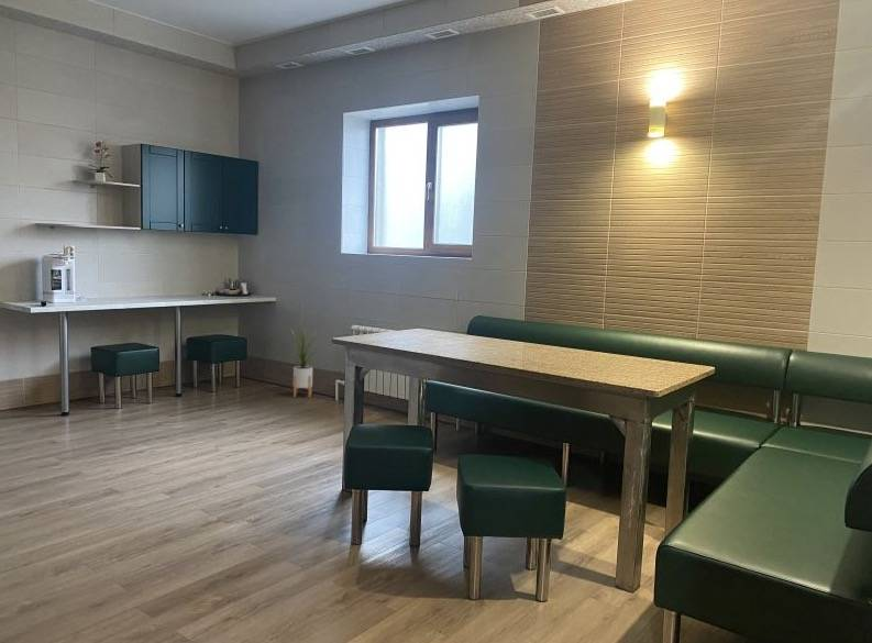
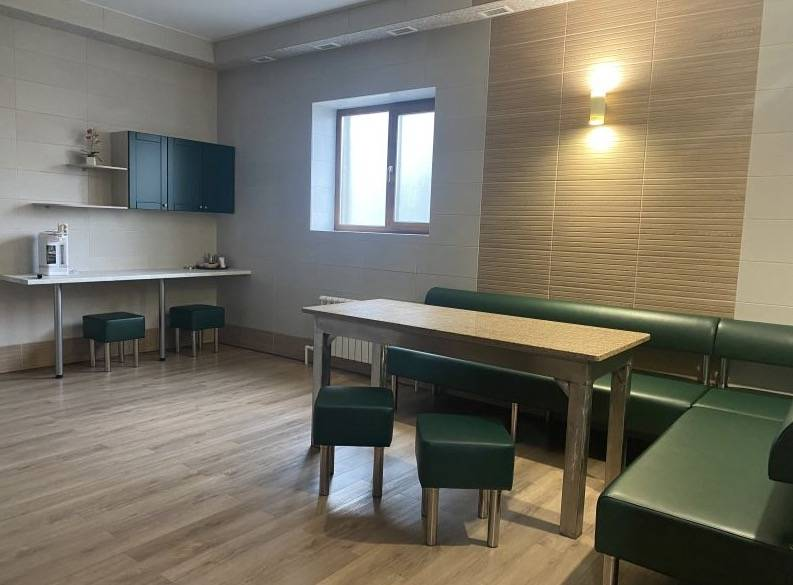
- house plant (303, 358)
